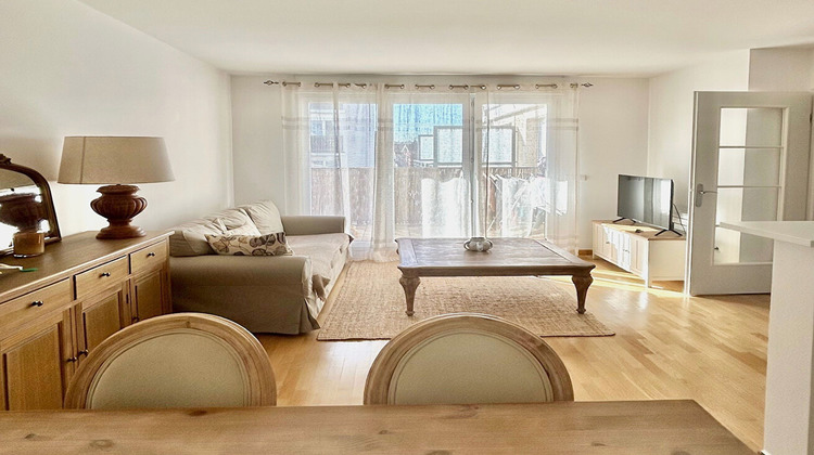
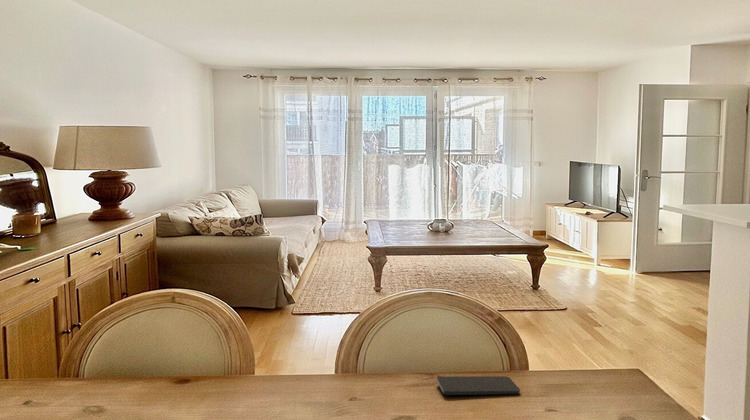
+ smartphone (477, 385)
